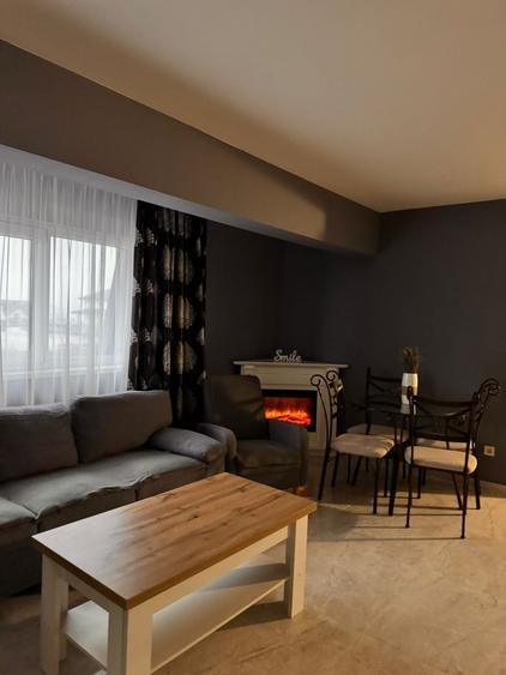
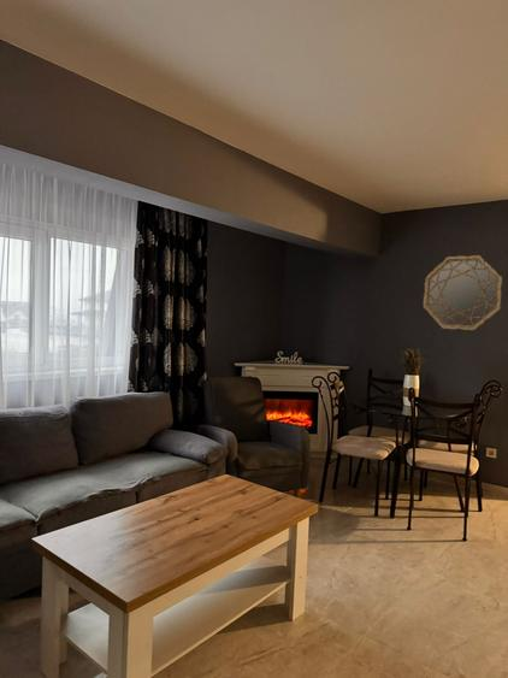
+ home mirror (461, 293)
